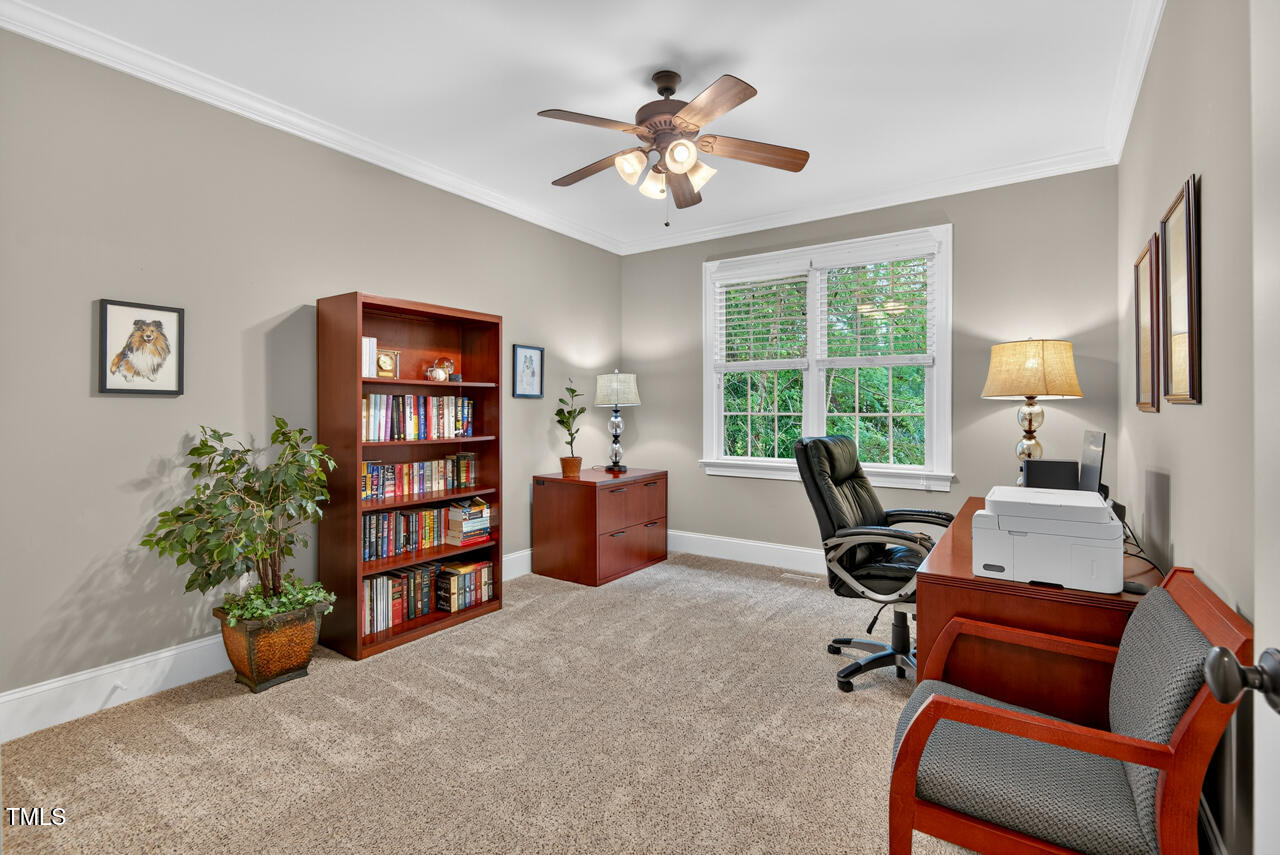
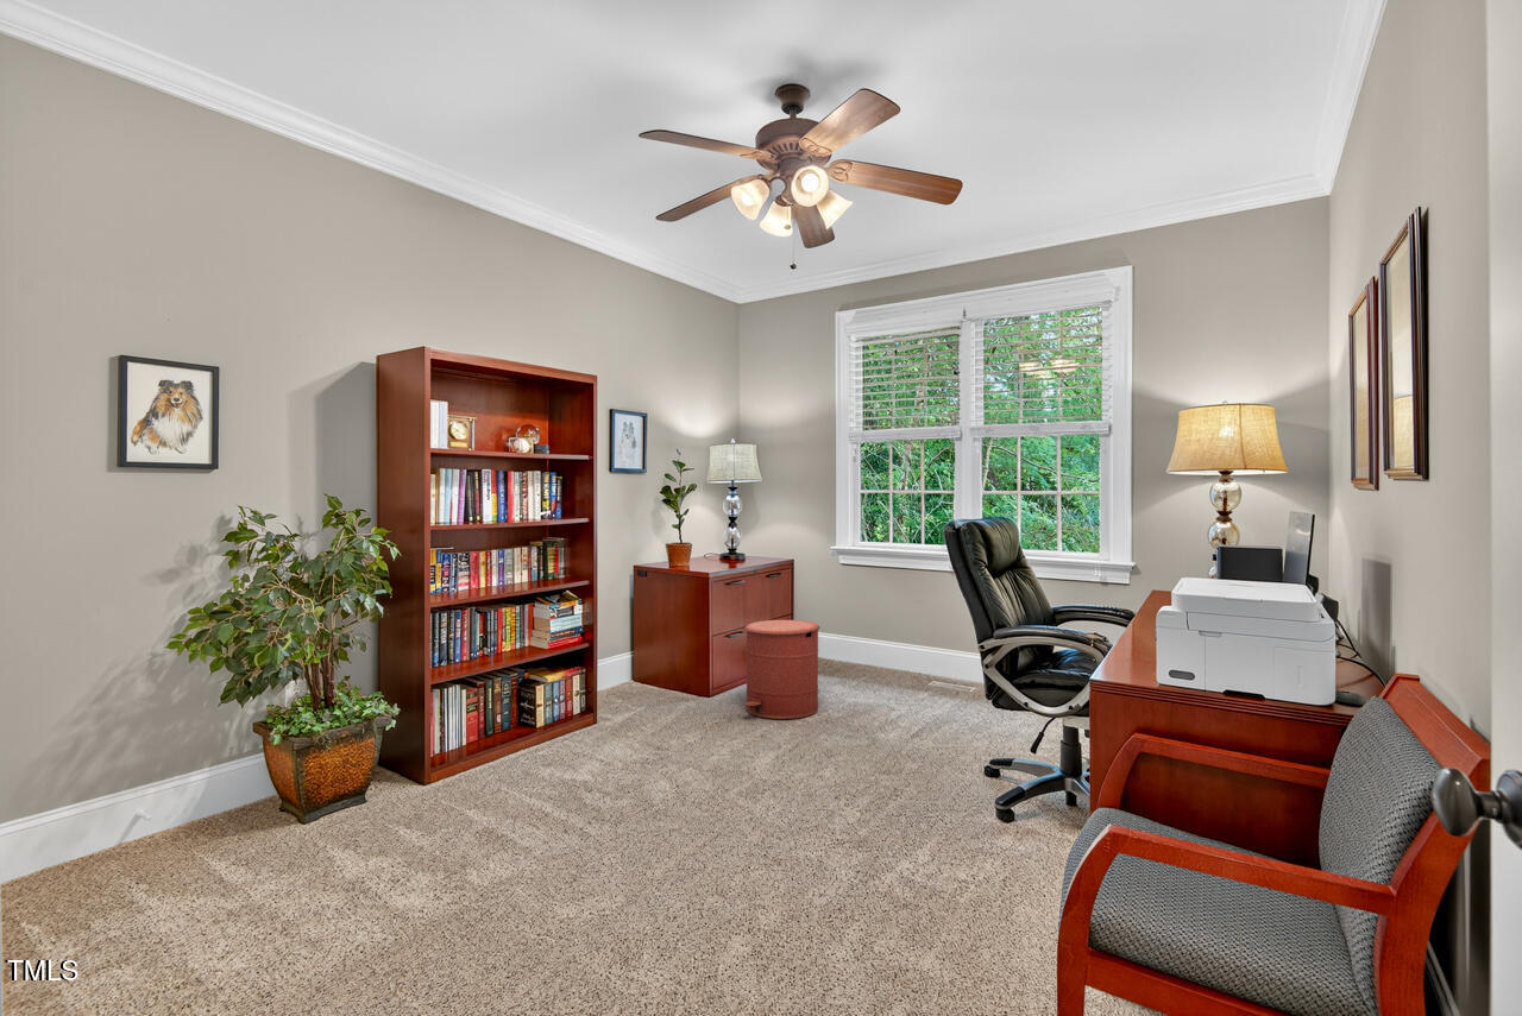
+ trash can (781, 665)
